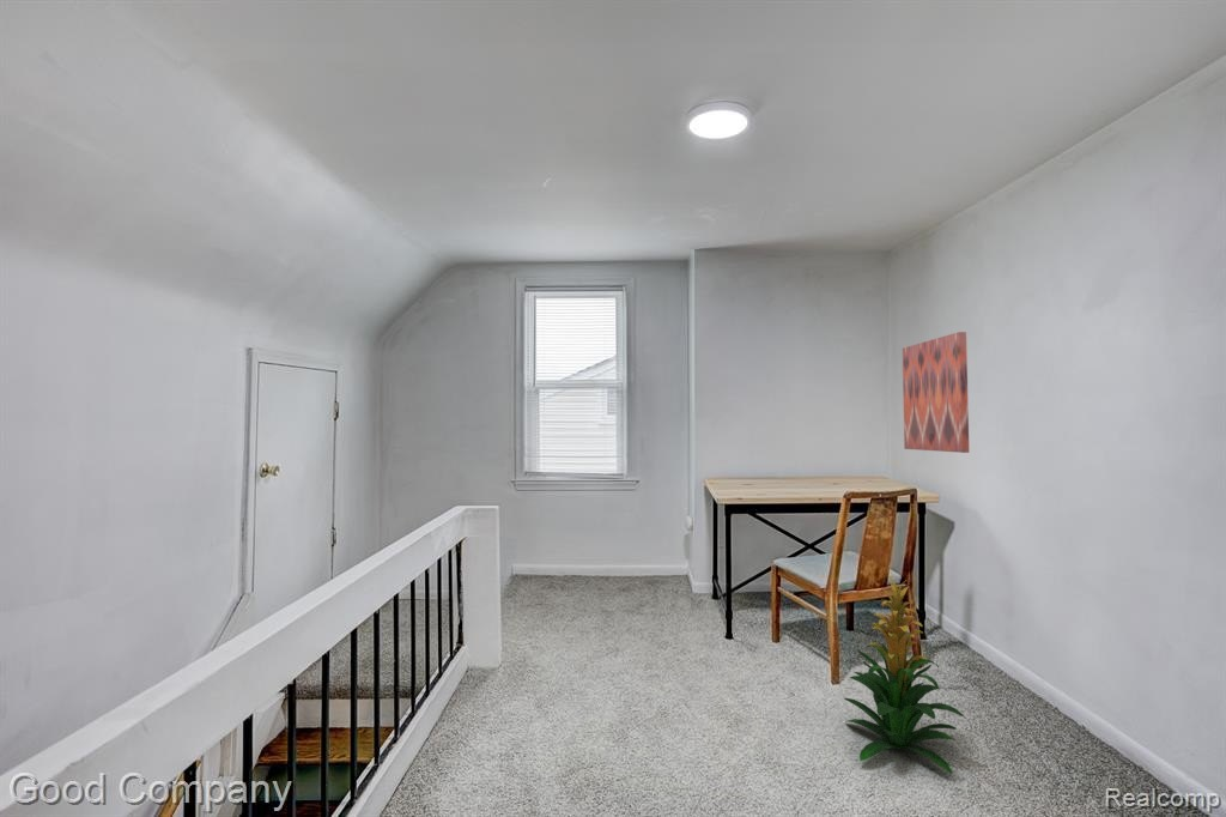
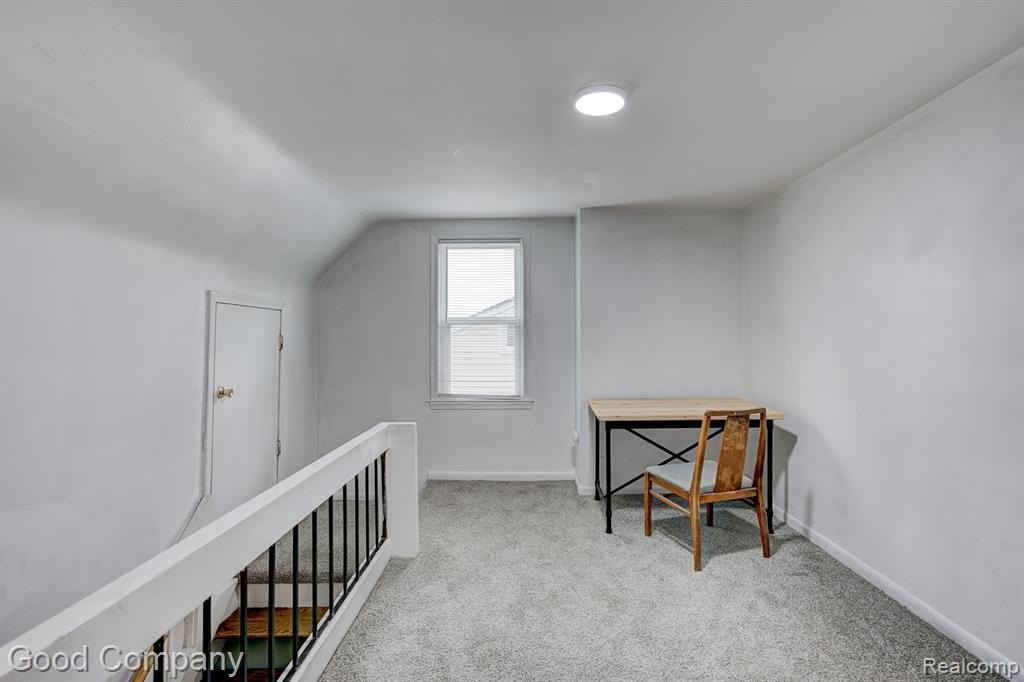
- indoor plant (897, 661)
- wall art (931, 395)
